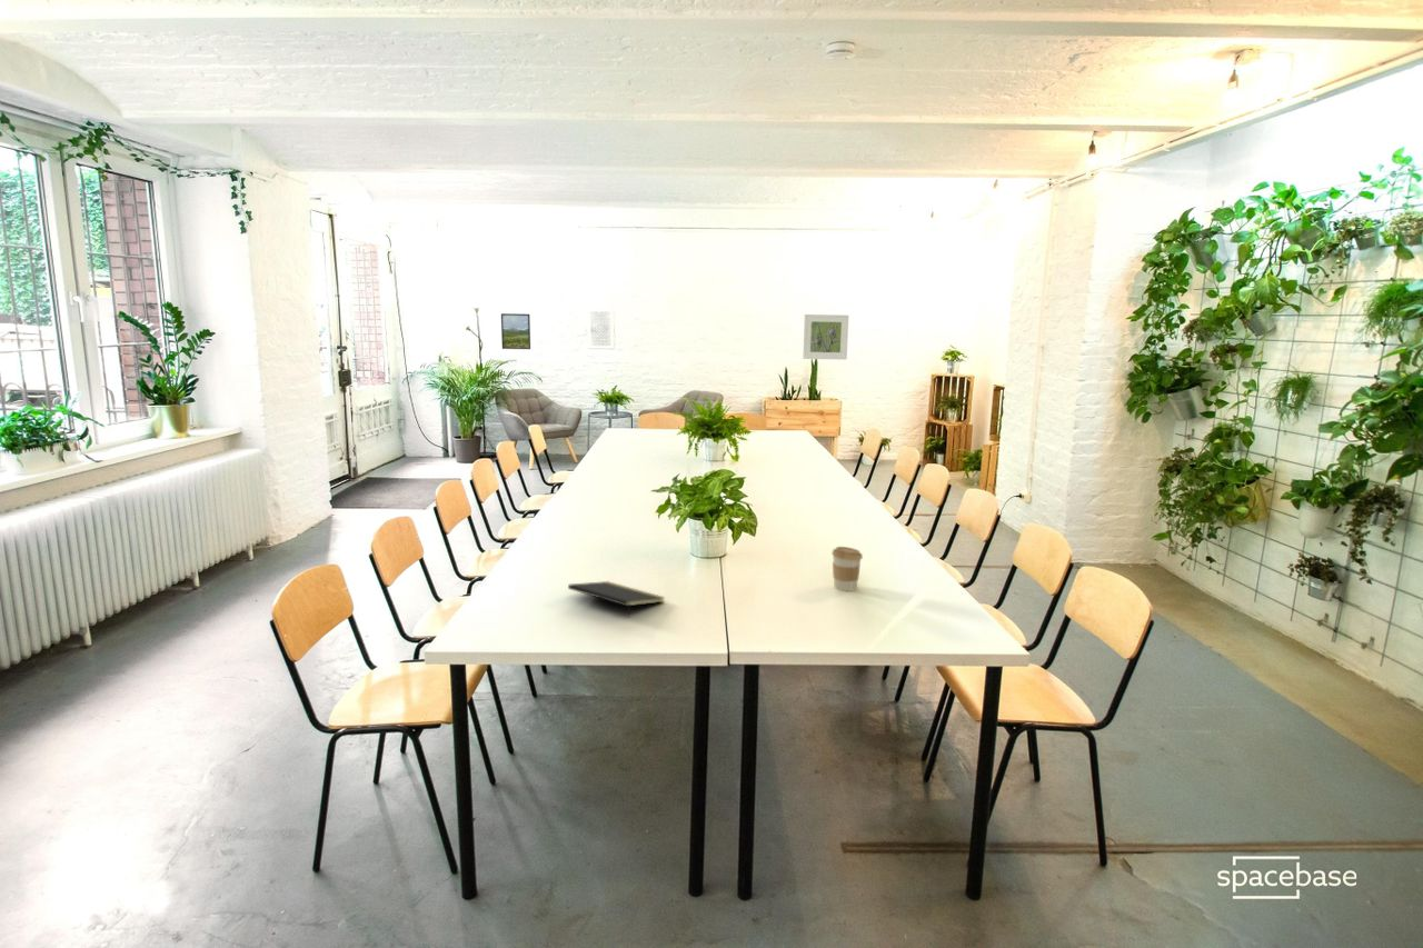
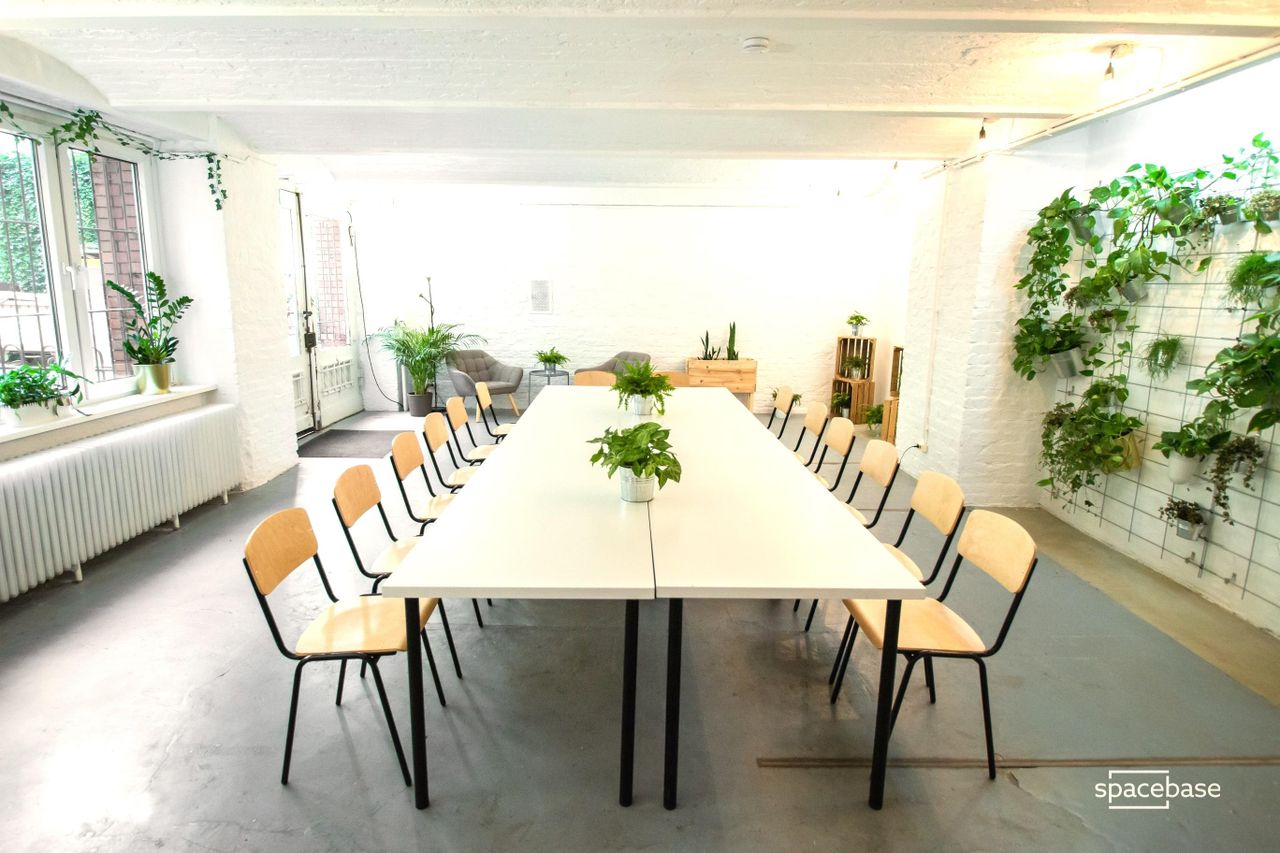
- notepad (616, 592)
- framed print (825, 337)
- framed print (516, 331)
- coffee cup (846, 568)
